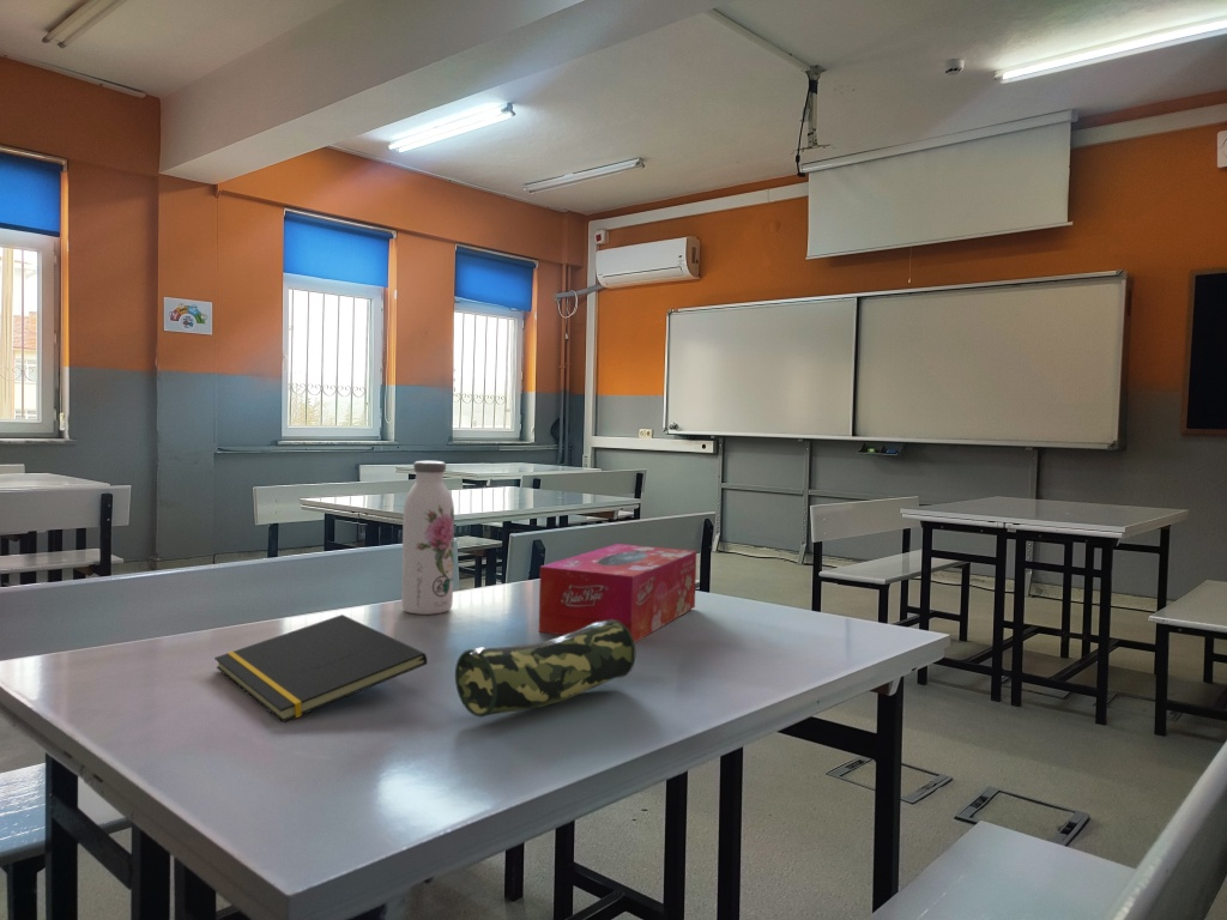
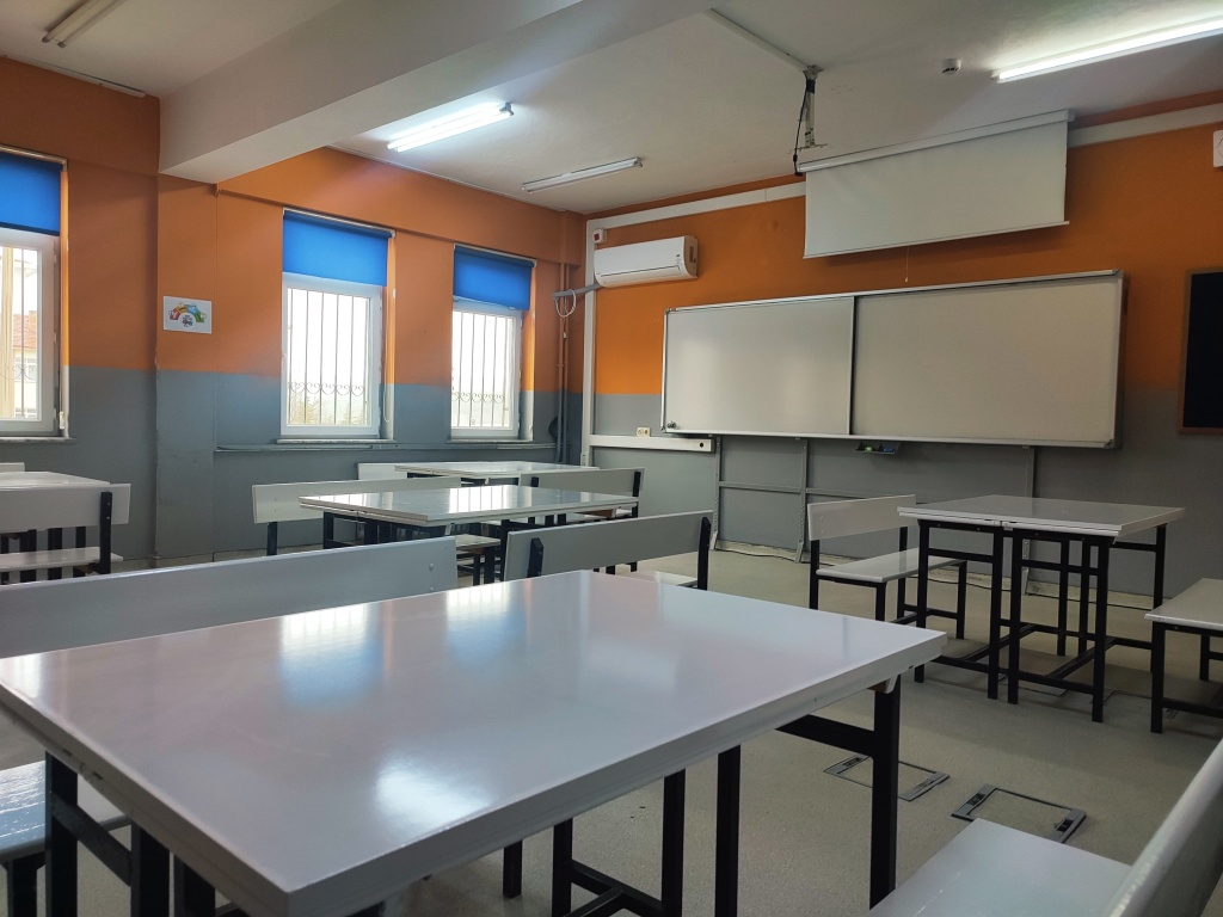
- pencil case (546, 667)
- water bottle (428, 534)
- notepad (316, 660)
- tissue box (623, 588)
